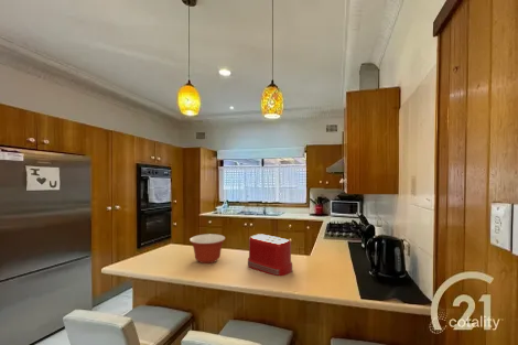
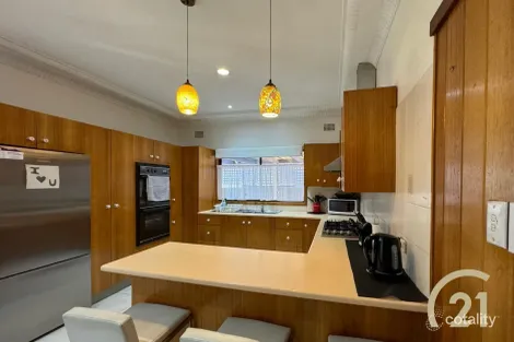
- mixing bowl (207, 249)
- toaster (269, 252)
